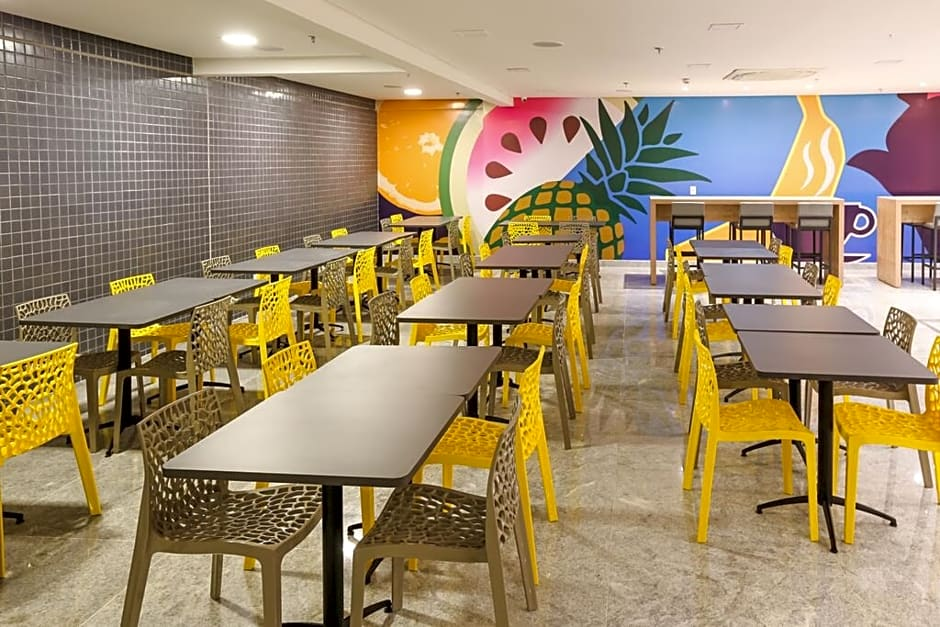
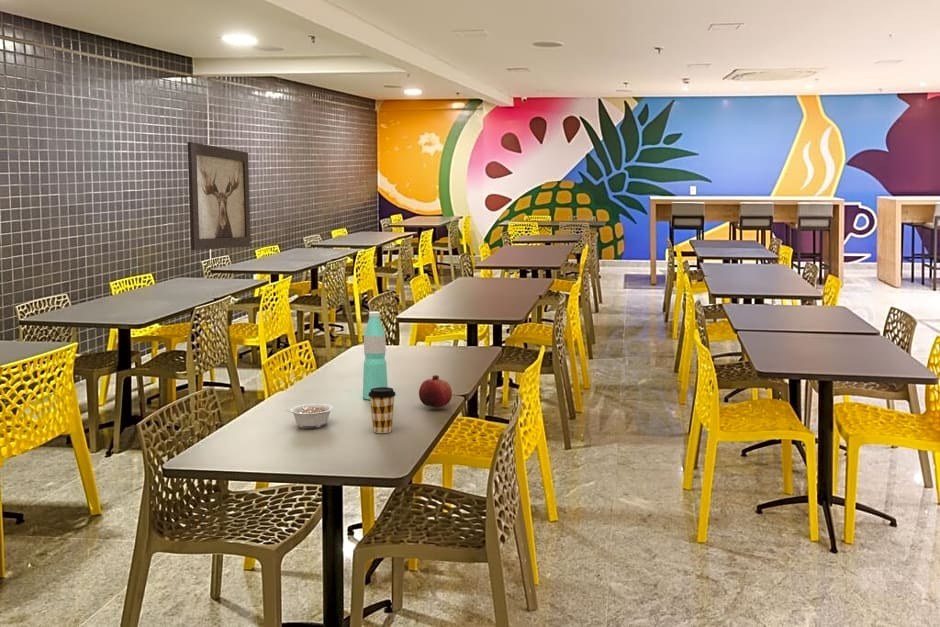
+ legume (311, 415)
+ wall art (221, 198)
+ coffee cup (382, 410)
+ fruit (435, 391)
+ water bottle (374, 354)
